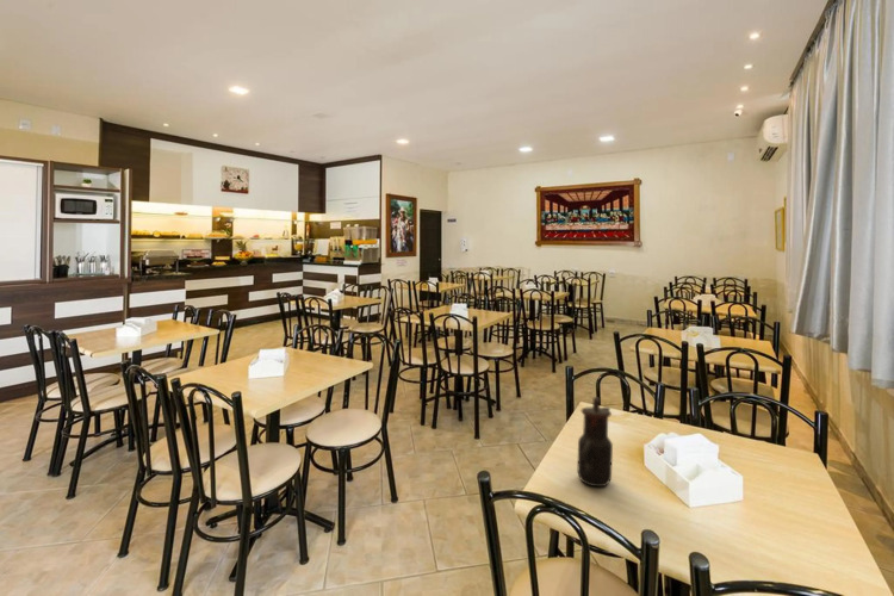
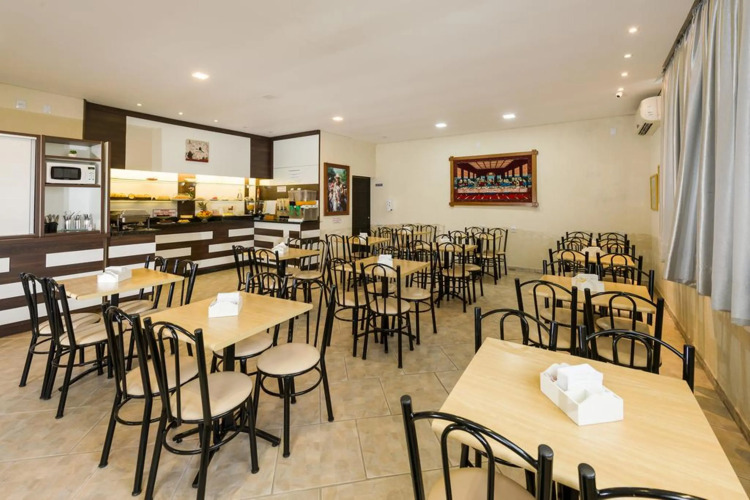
- teapot (595, 439)
